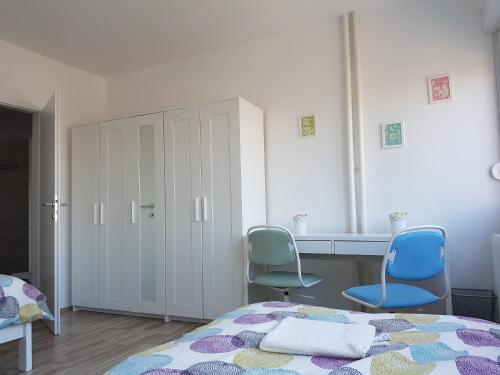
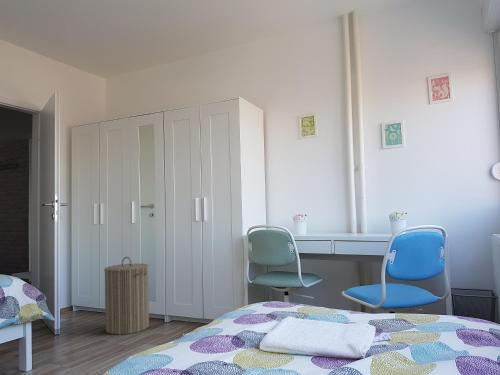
+ laundry hamper (126, 292)
